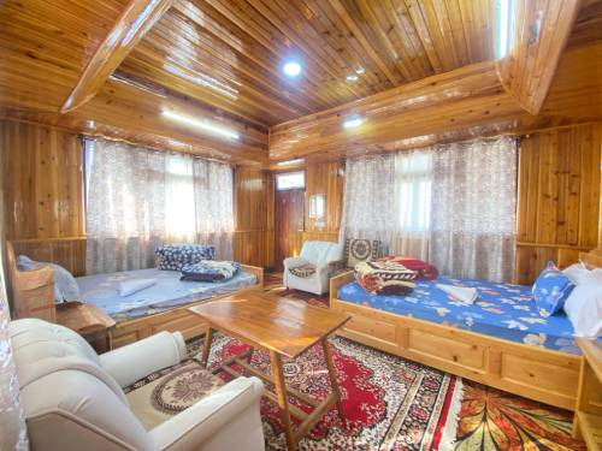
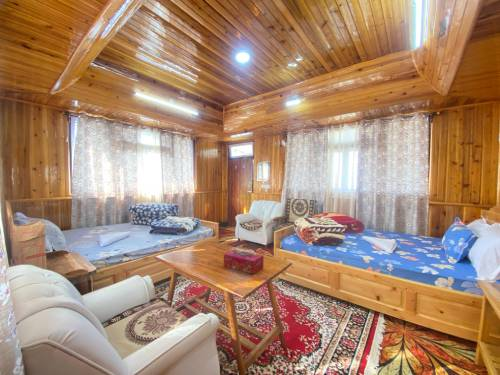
+ tissue box (243, 260)
